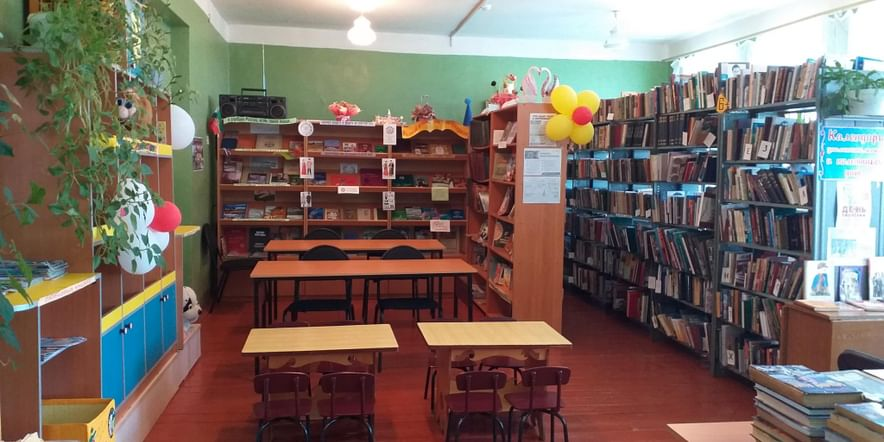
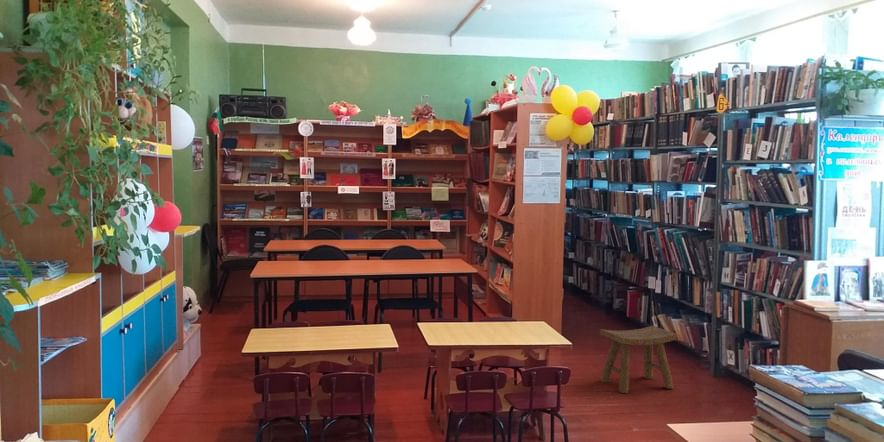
+ stool (644, 358)
